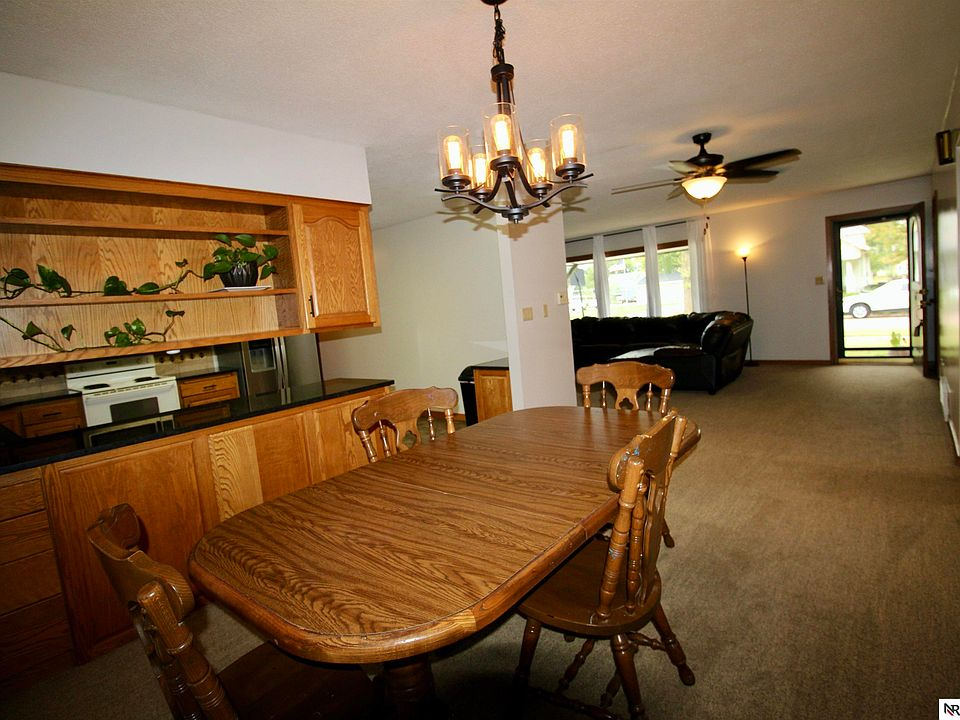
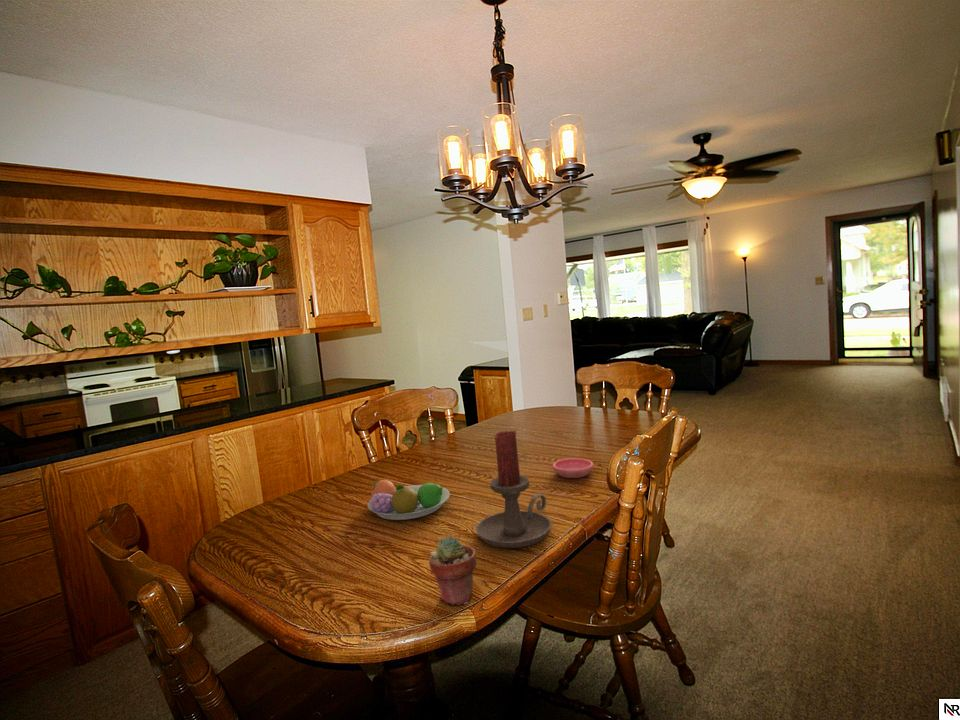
+ candle holder (516, 479)
+ potted succulent (453, 567)
+ fruit bowl (409, 491)
+ saucer (573, 468)
